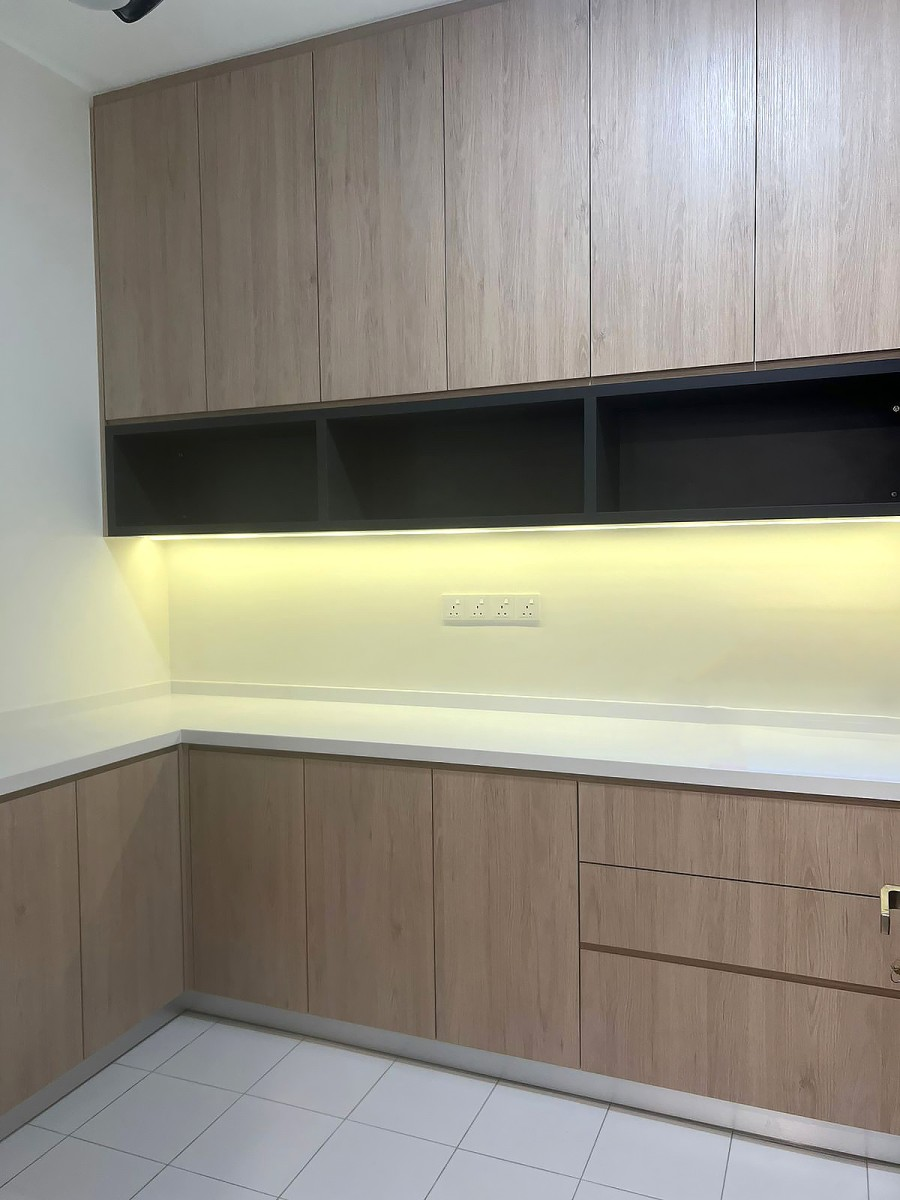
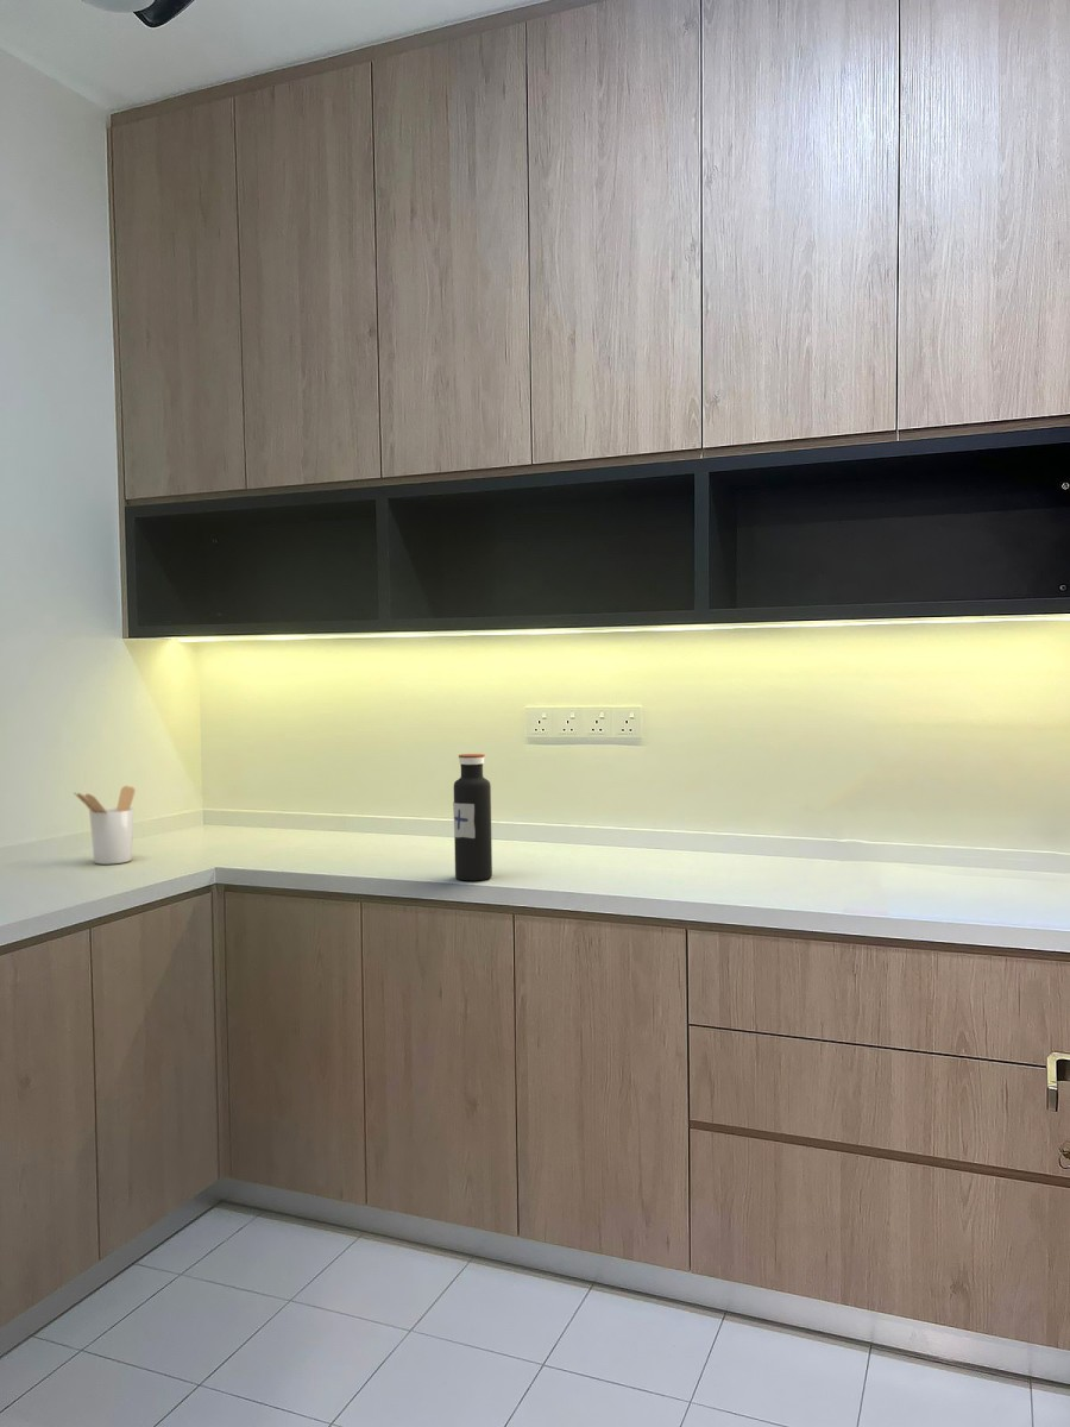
+ utensil holder (103, 824)
+ water bottle (472, 816)
